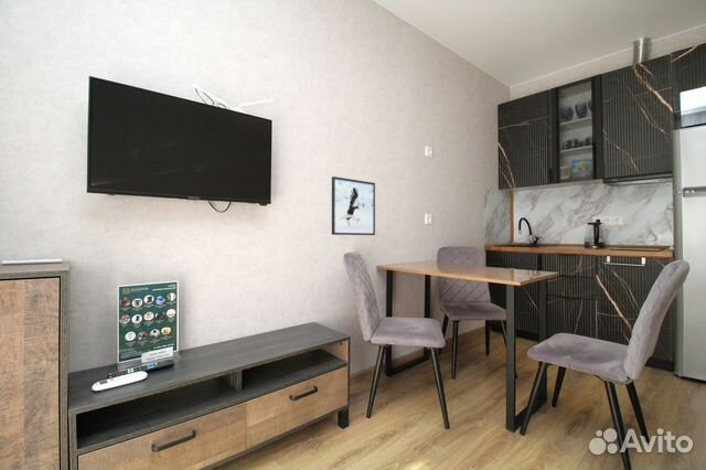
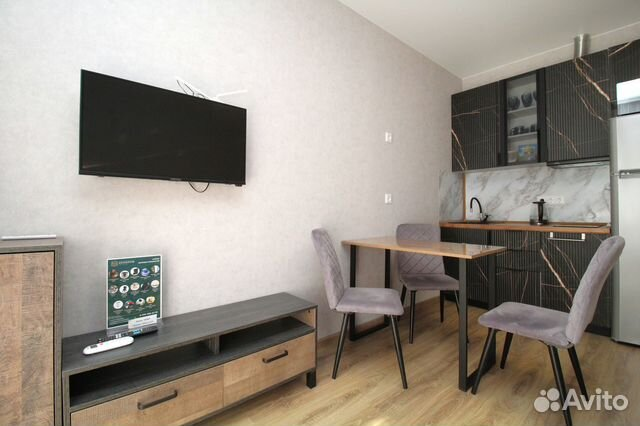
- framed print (354, 207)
